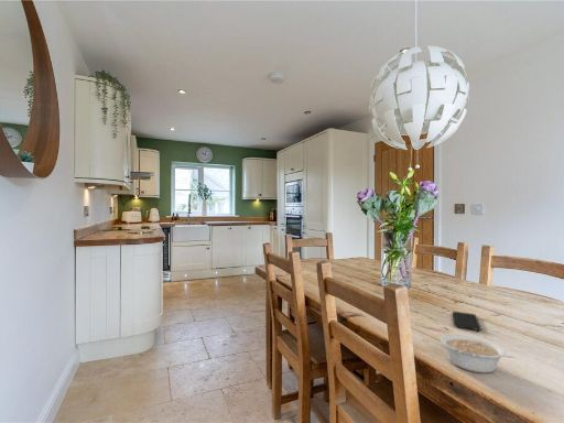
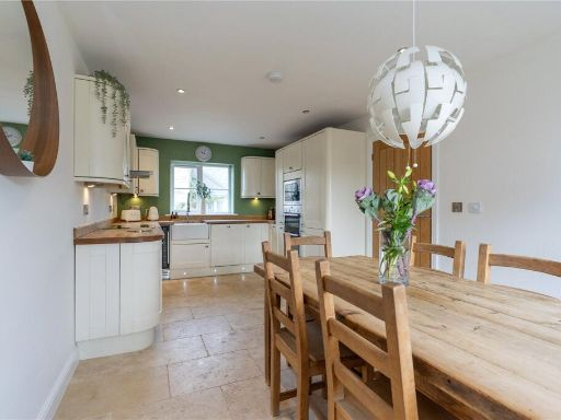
- legume (474, 352)
- smartphone (465, 319)
